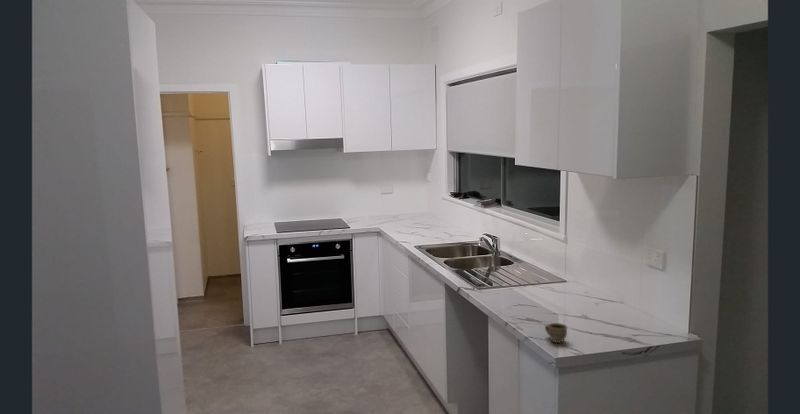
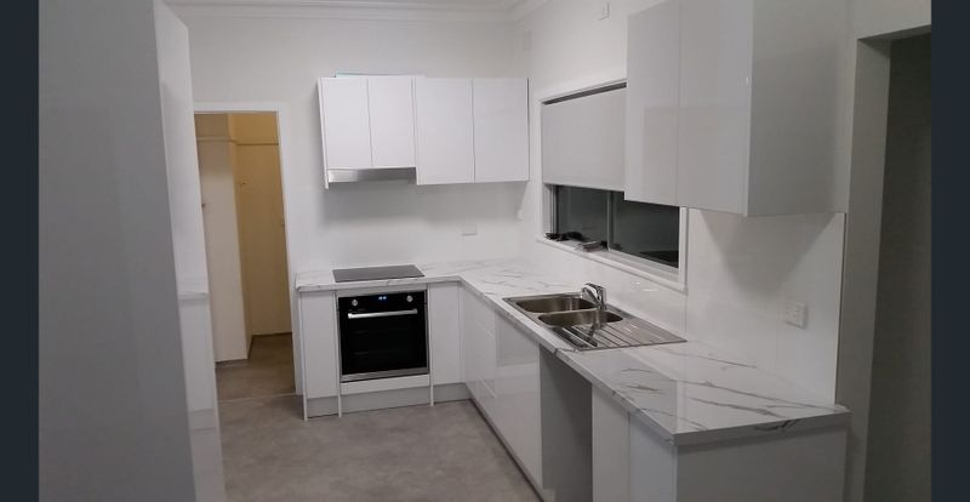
- cup (555, 332)
